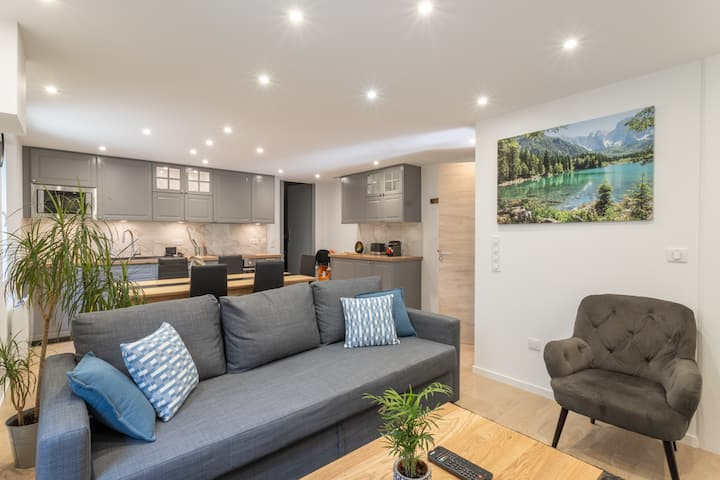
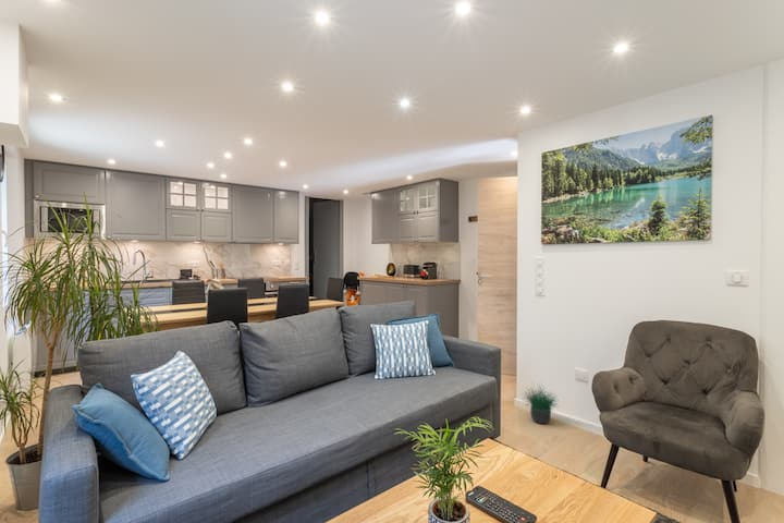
+ potted plant (540, 400)
